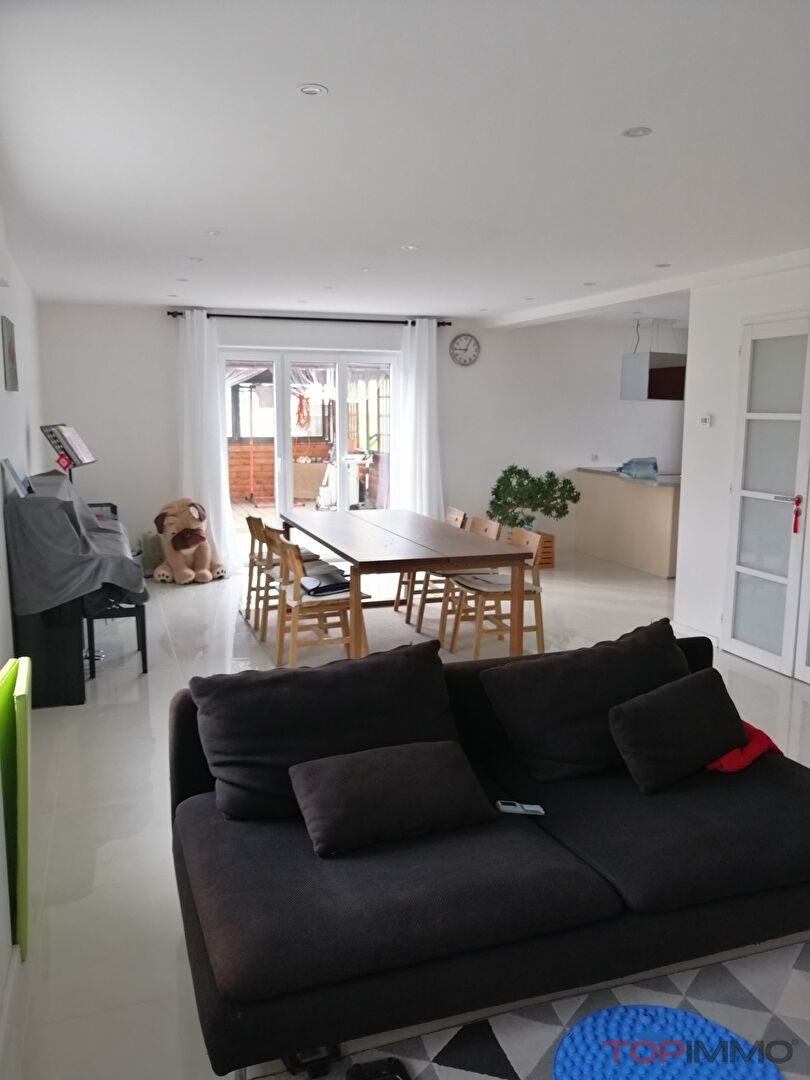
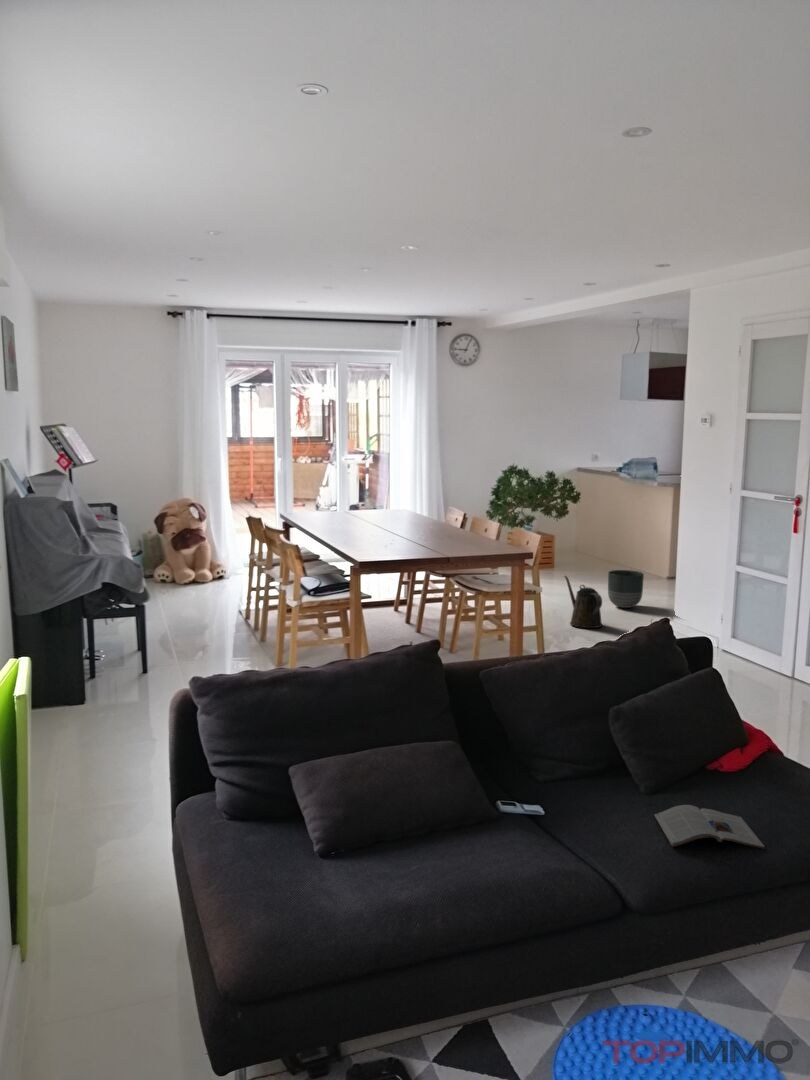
+ watering can (581, 602)
+ planter (625, 590)
+ magazine (707, 825)
